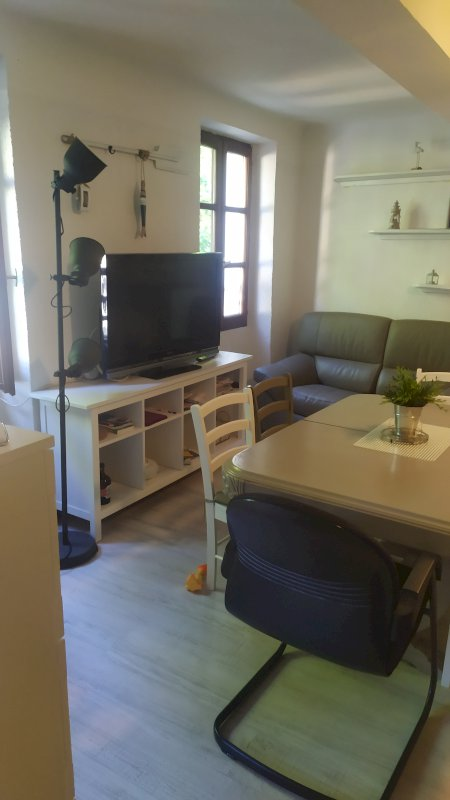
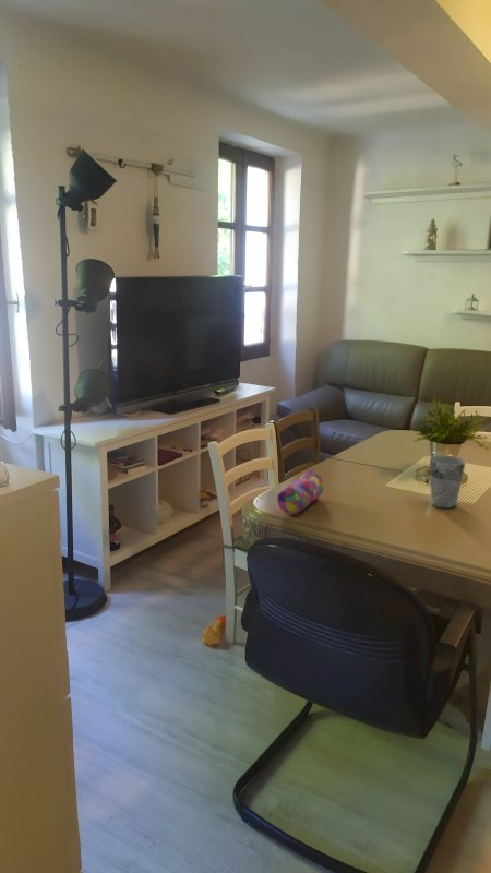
+ pencil case (300, 491)
+ cup (445, 481)
